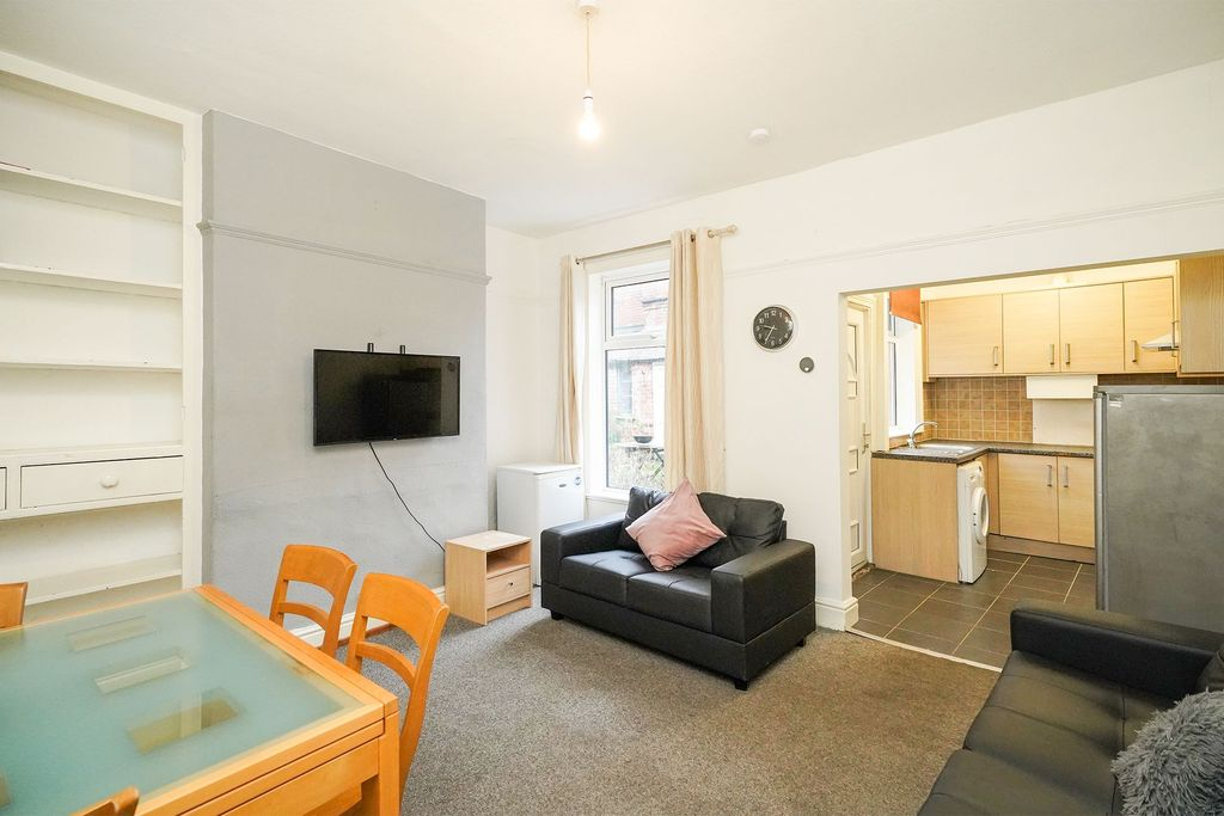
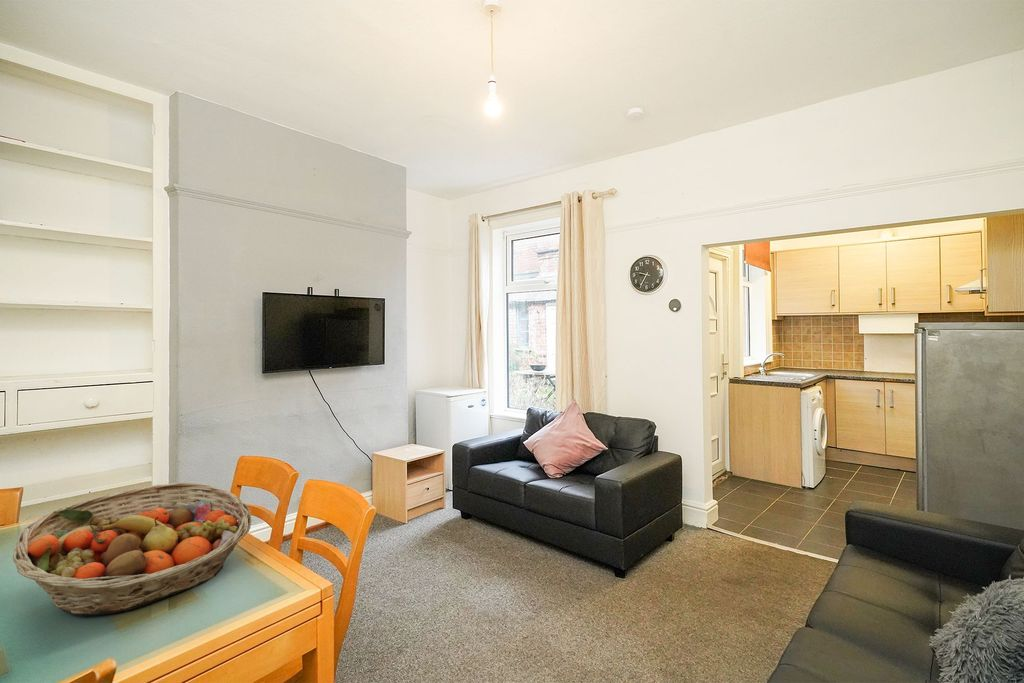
+ fruit basket (146, 541)
